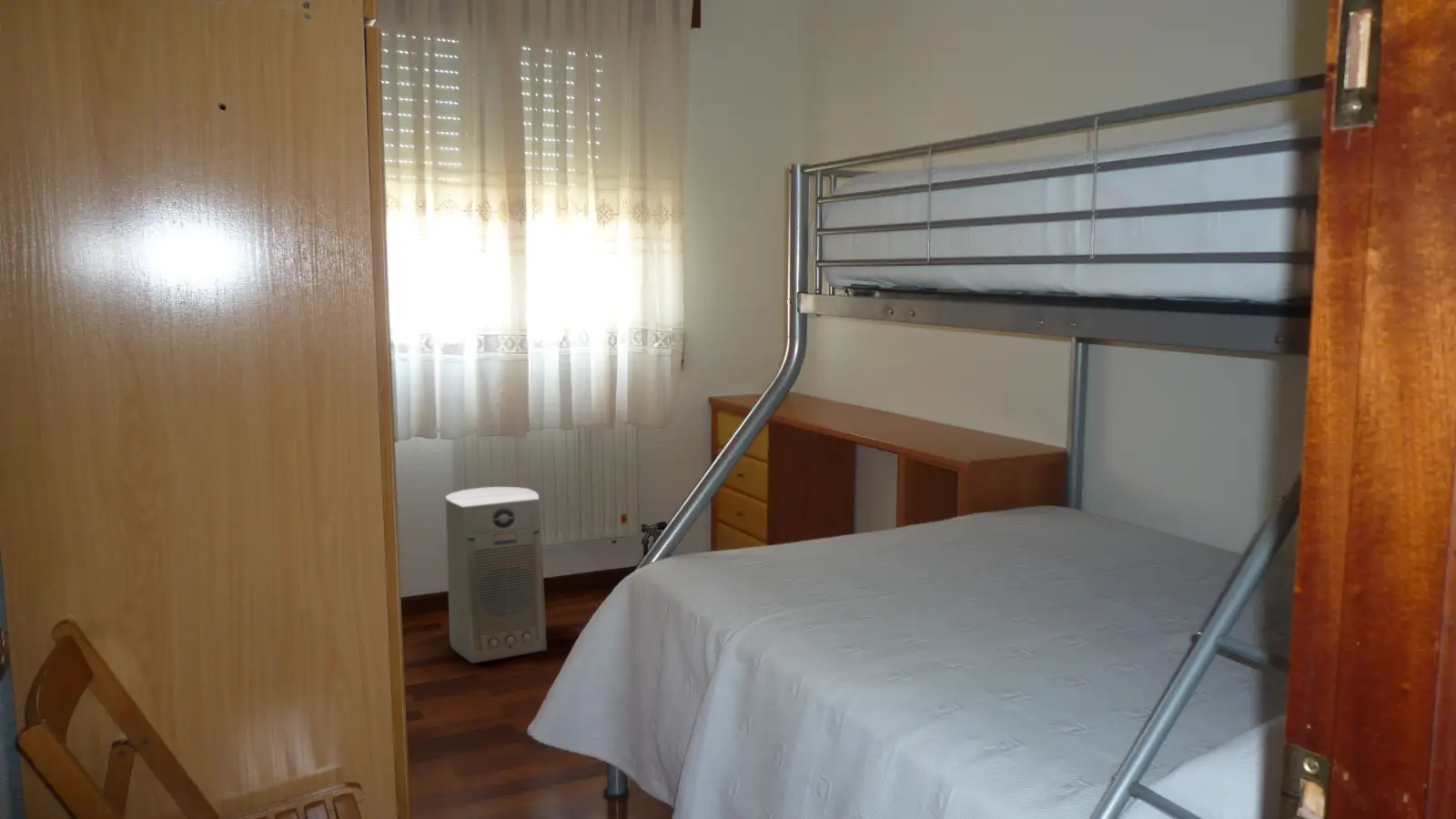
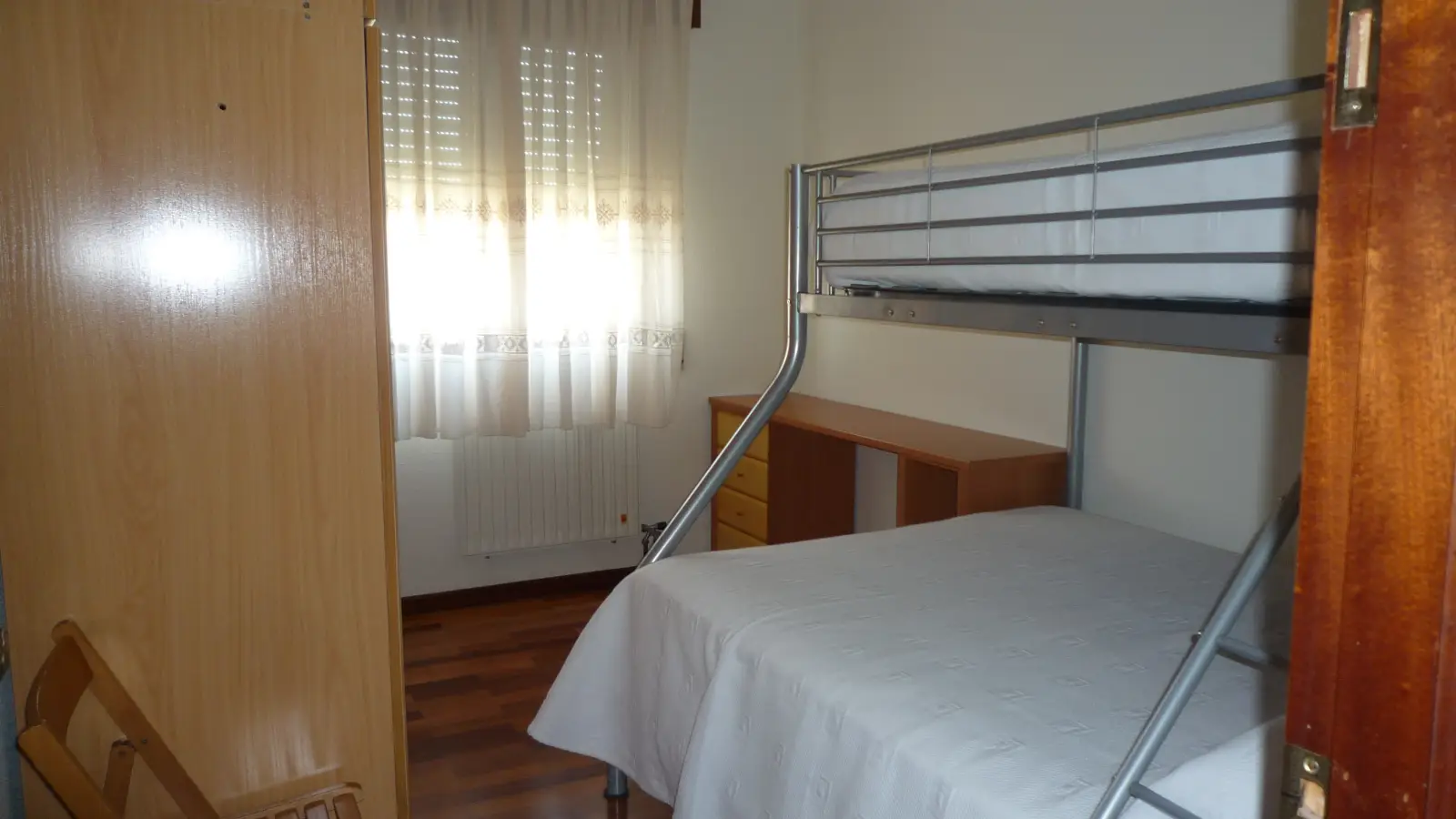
- fan (493, 568)
